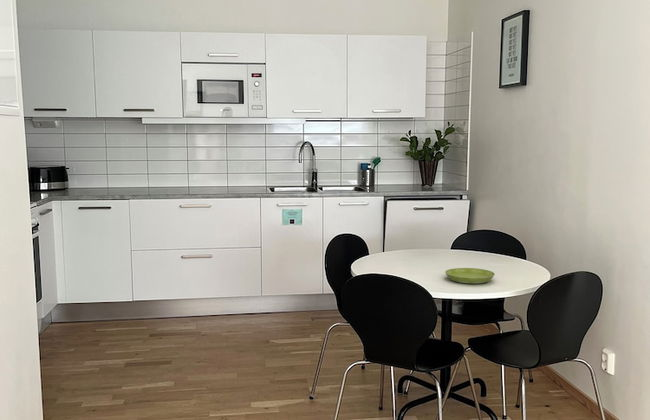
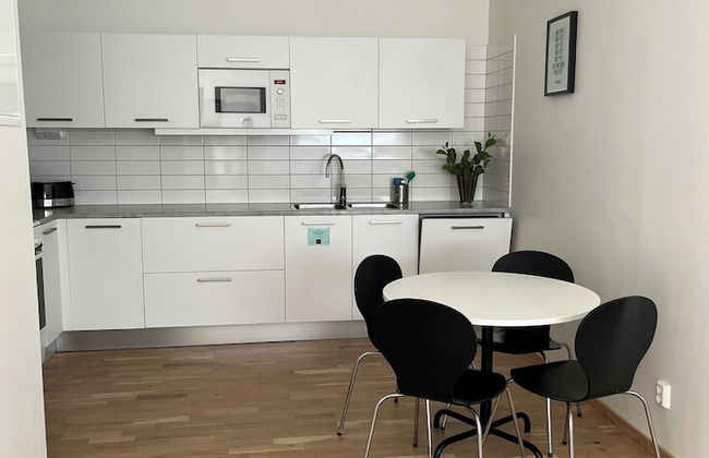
- saucer (469, 276)
